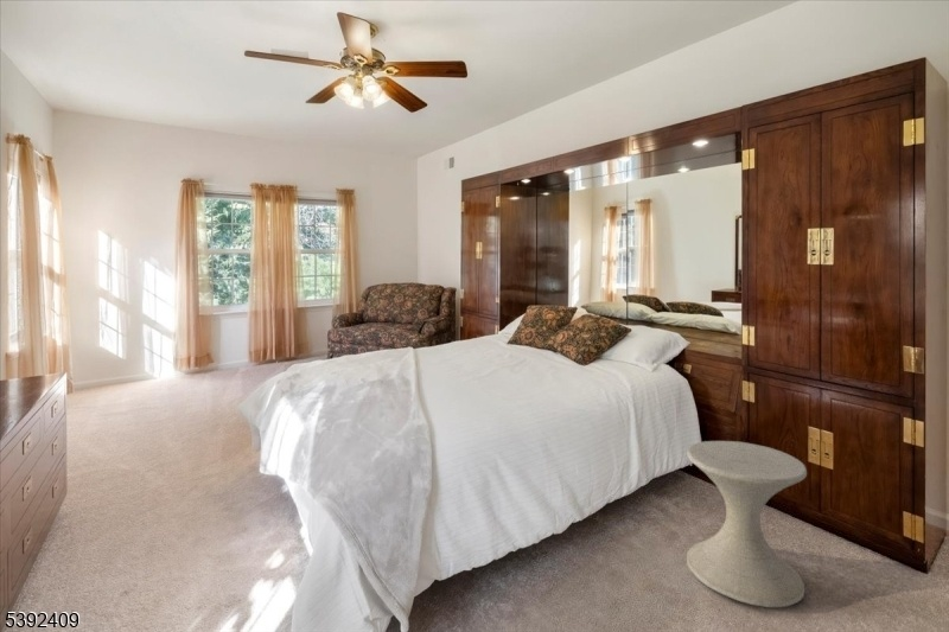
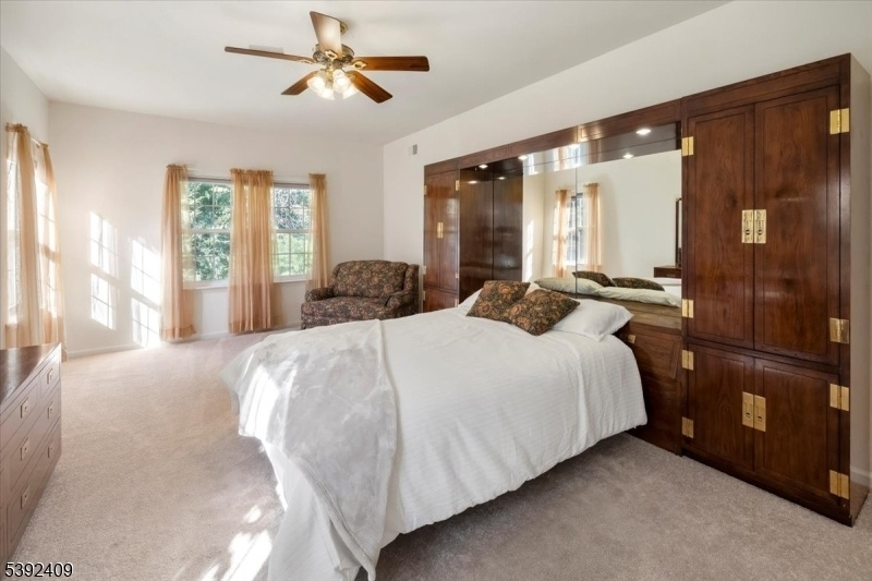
- side table (743, 515)
